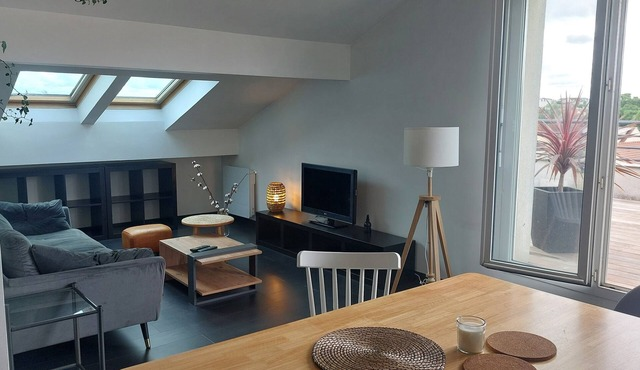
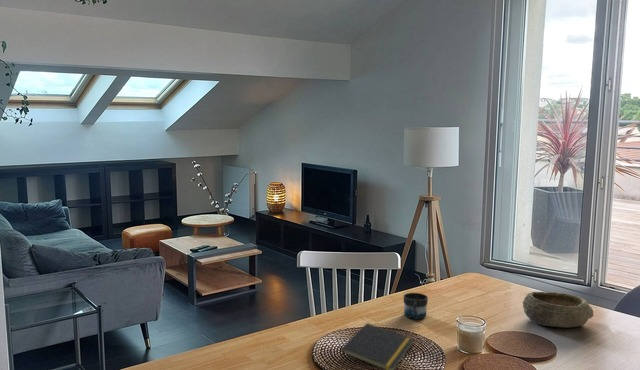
+ notepad (378, 345)
+ mug (416, 307)
+ bowl (556, 309)
